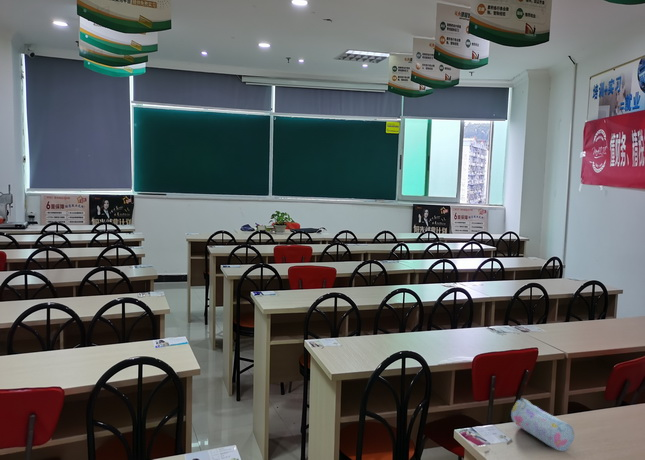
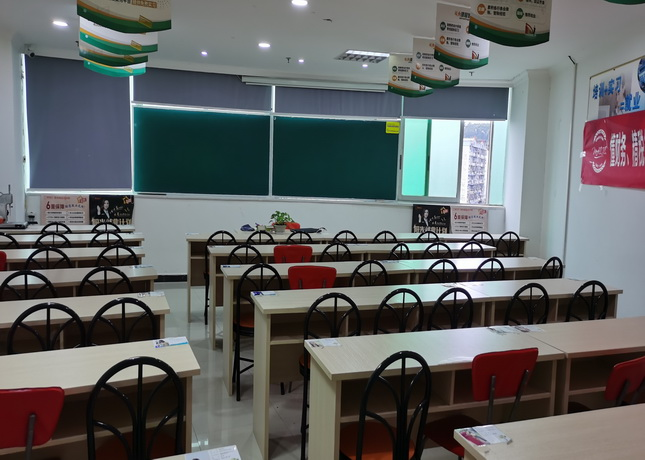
- pencil case (541, 423)
